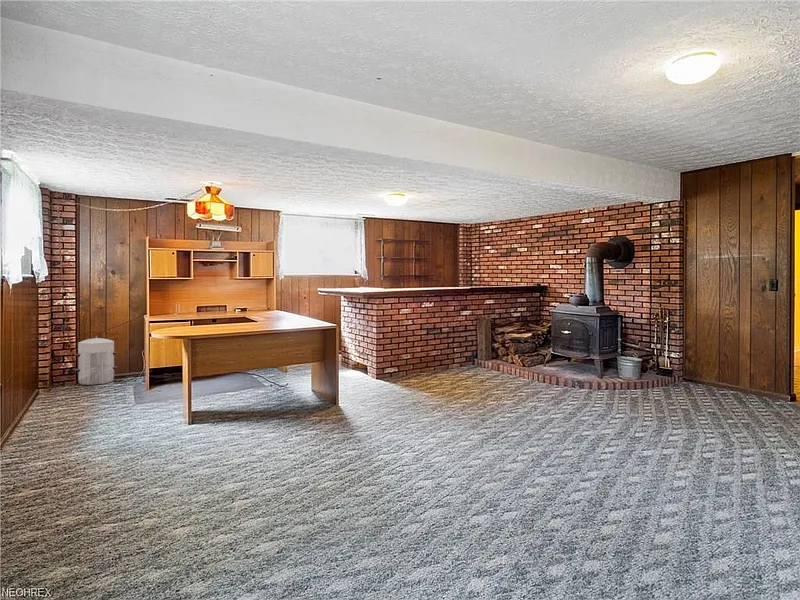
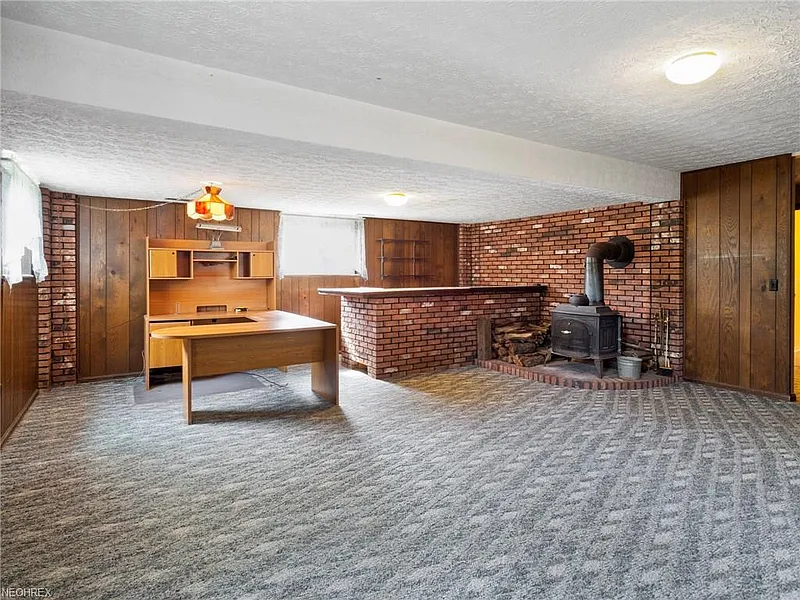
- waste bin (96, 359)
